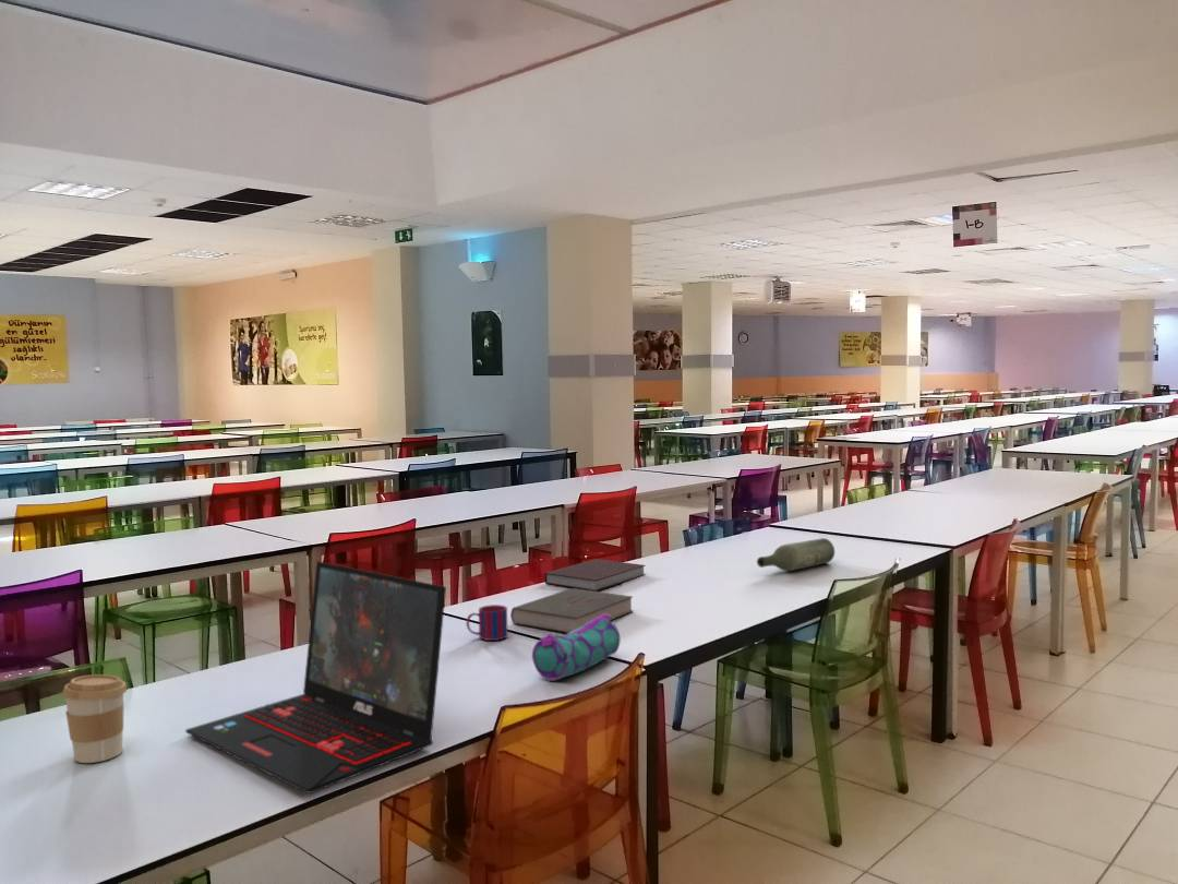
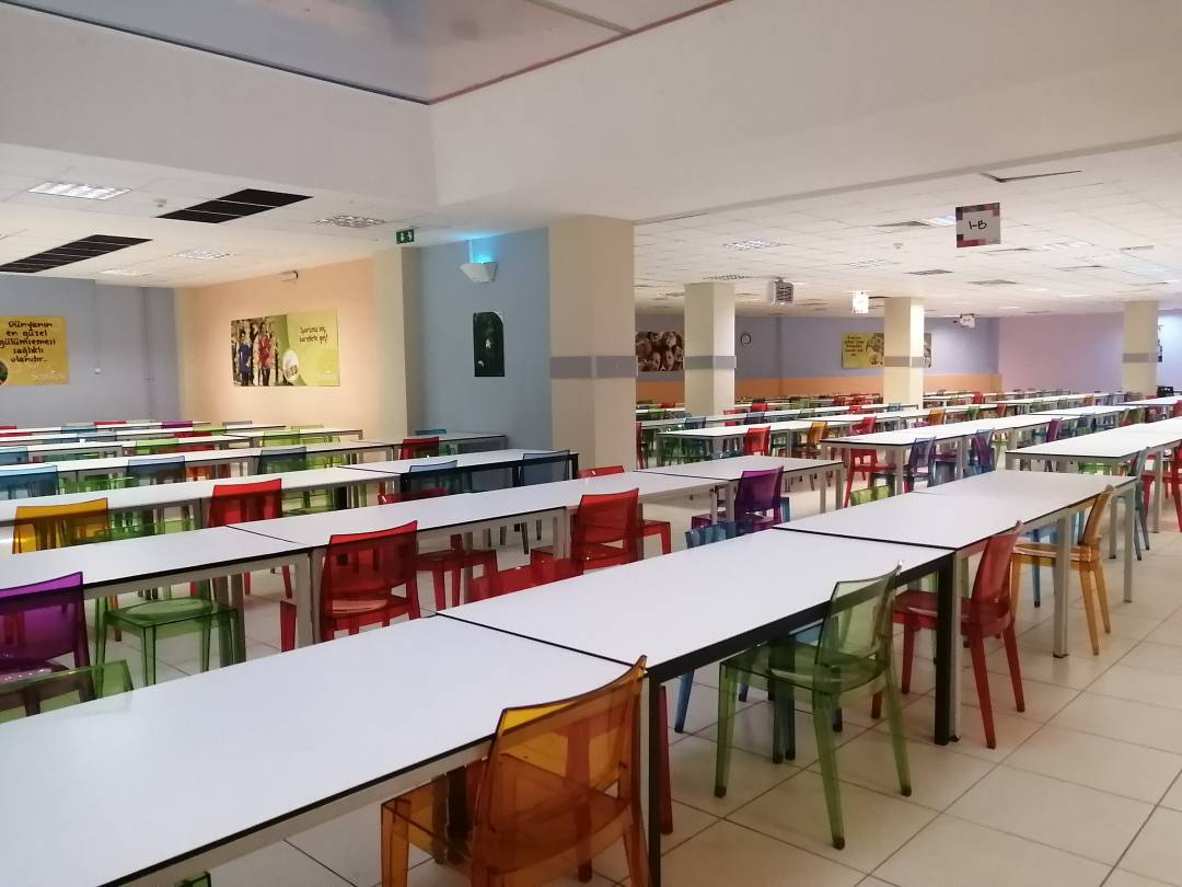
- laptop (313, 662)
- notebook (596, 574)
- coffee cup (96, 715)
- bottle (797, 556)
- book (573, 609)
- mug (486, 623)
- pencil case (578, 646)
